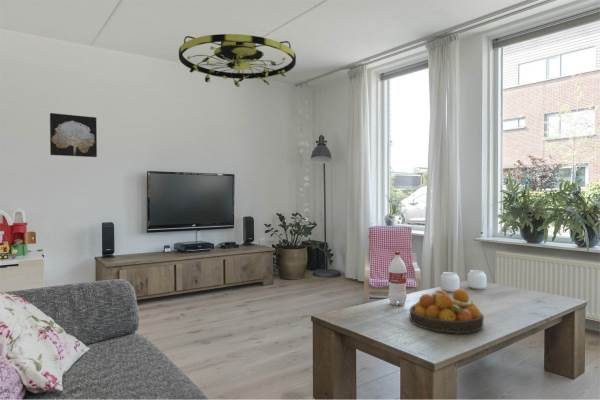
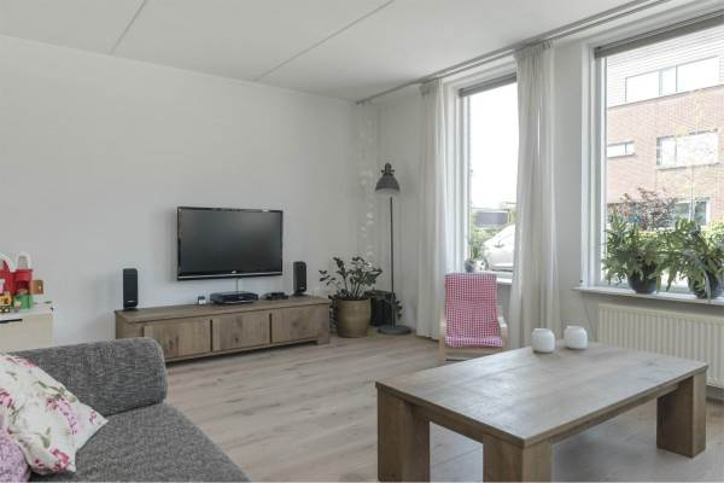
- fruit bowl (445, 306)
- wall art (73, 135)
- bottle (397, 277)
- ceiling light fixture (238, 59)
